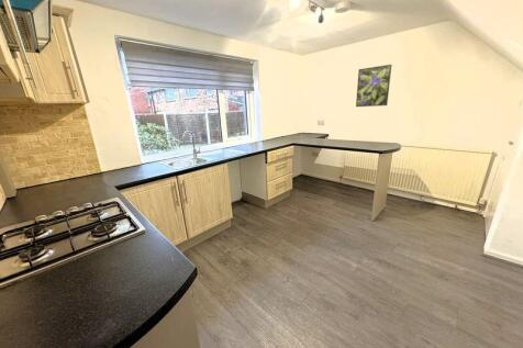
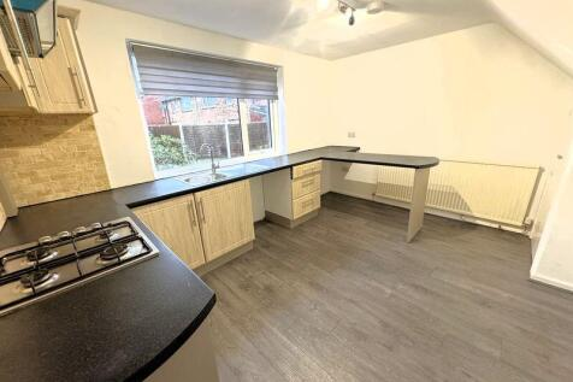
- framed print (372, 87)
